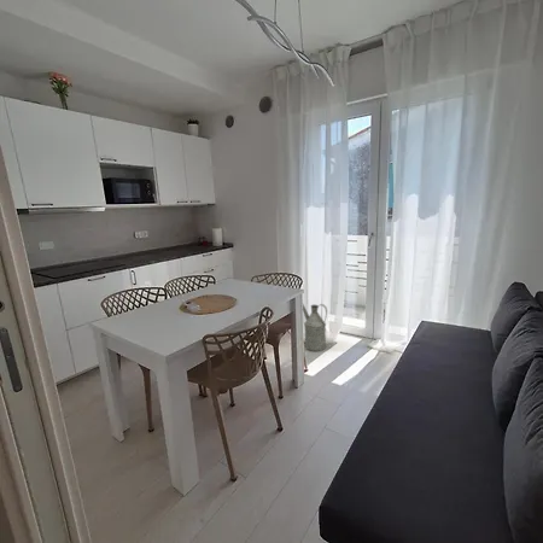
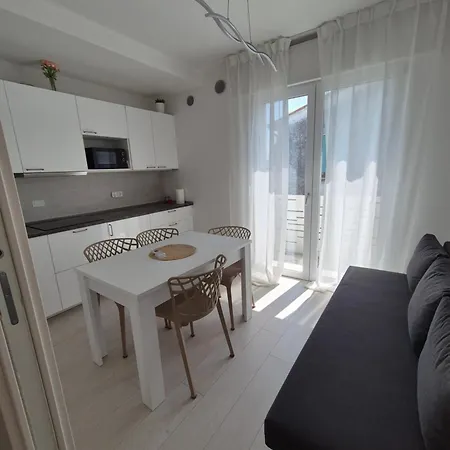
- watering can (313, 325)
